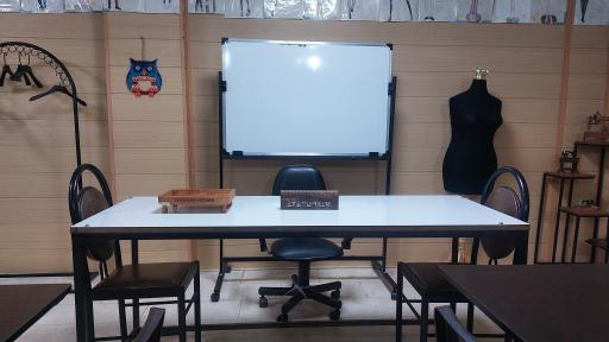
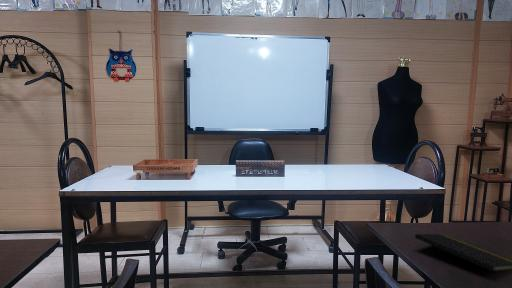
+ notepad (465, 250)
